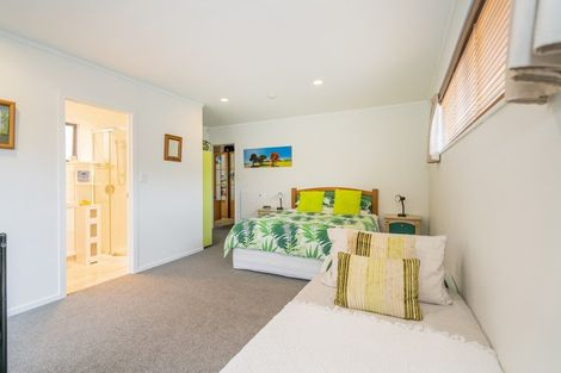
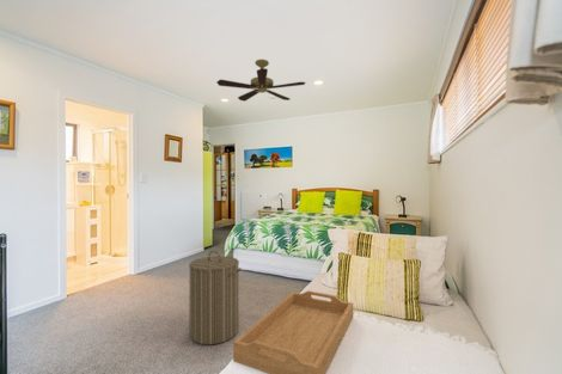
+ laundry hamper (214, 290)
+ ceiling fan (261, 75)
+ serving tray (301, 325)
